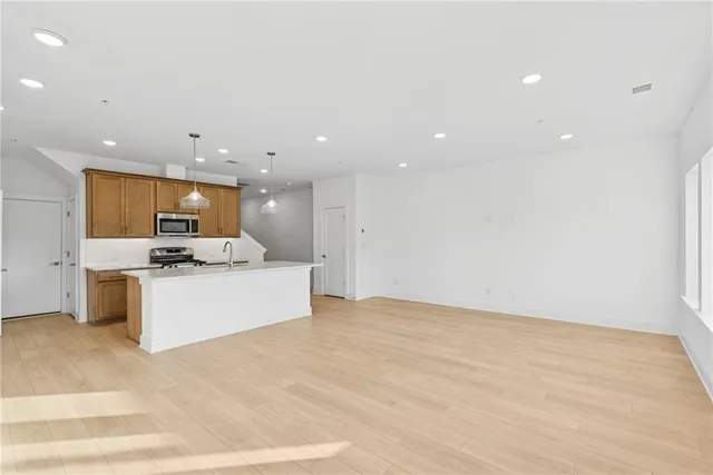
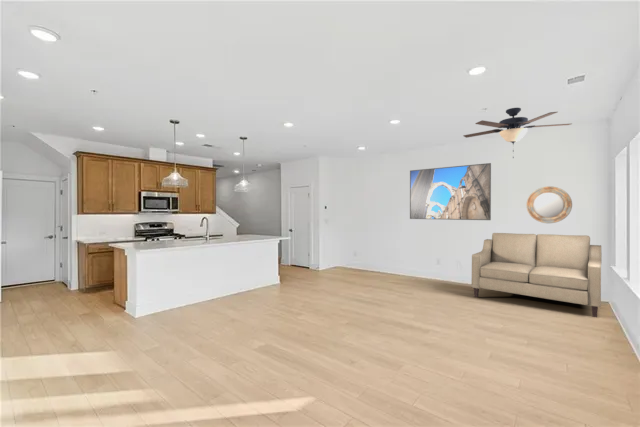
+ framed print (447, 193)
+ home mirror (548, 204)
+ sofa (534, 267)
+ ceiling fan (513, 134)
